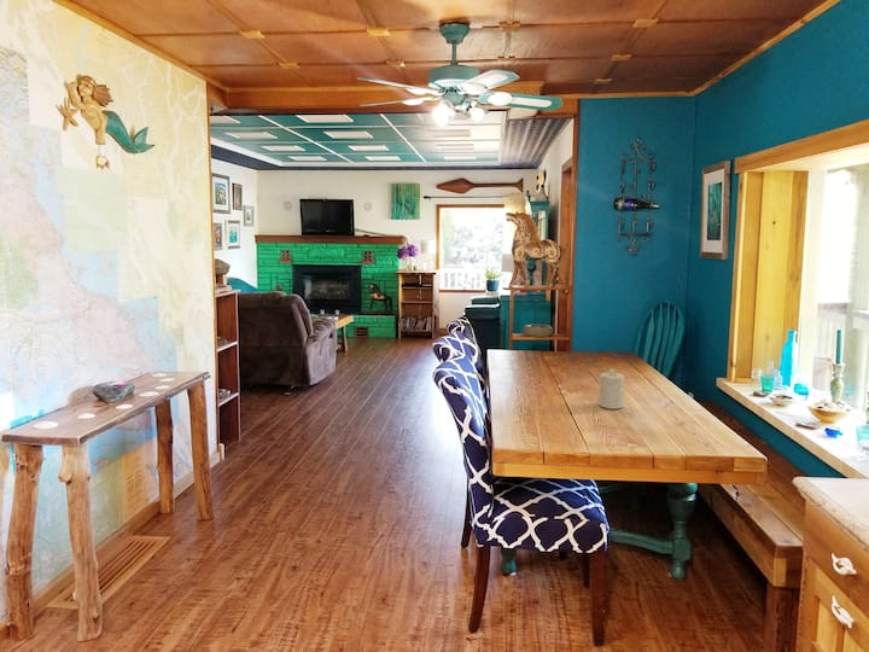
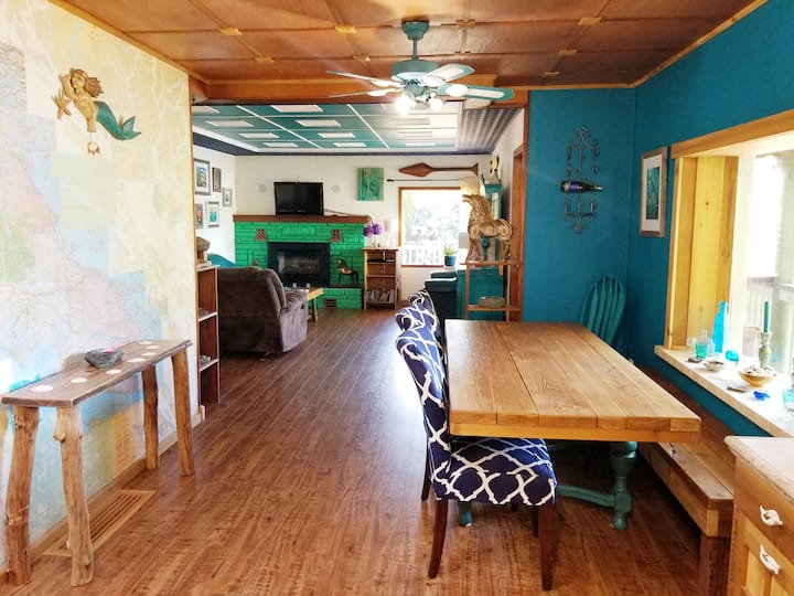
- candle (612, 386)
